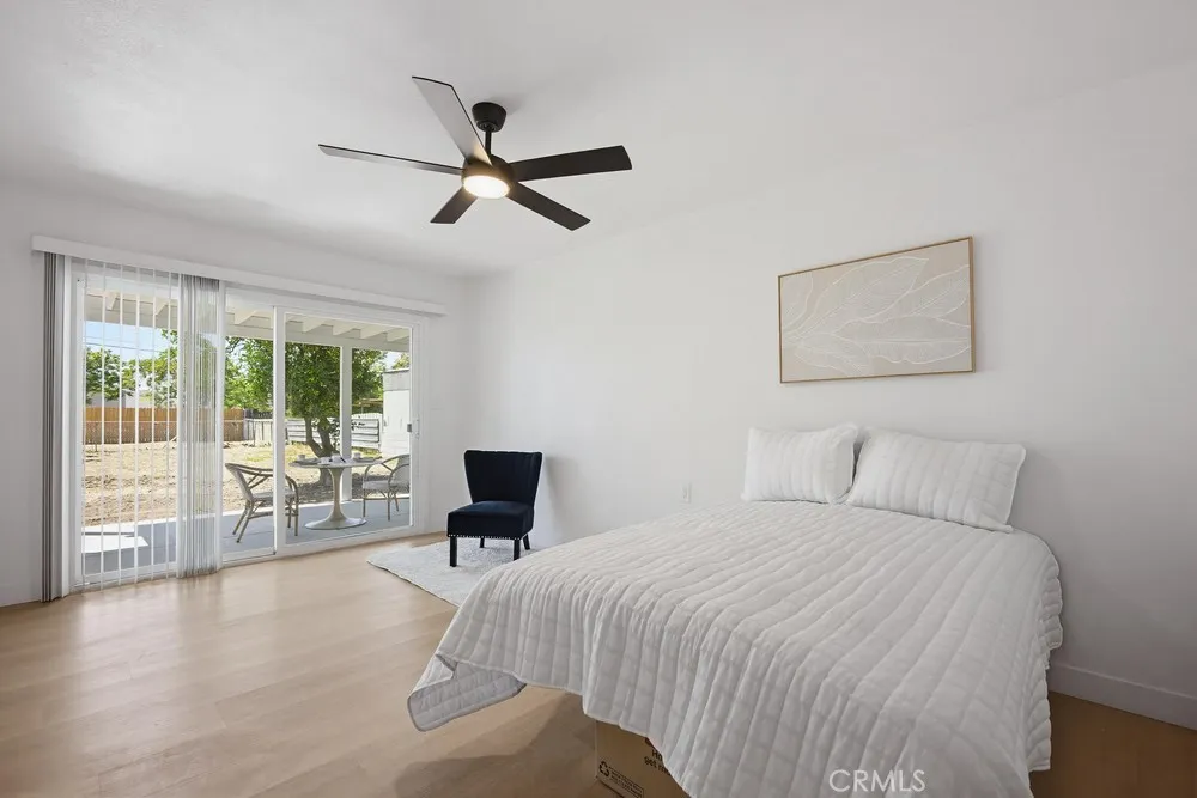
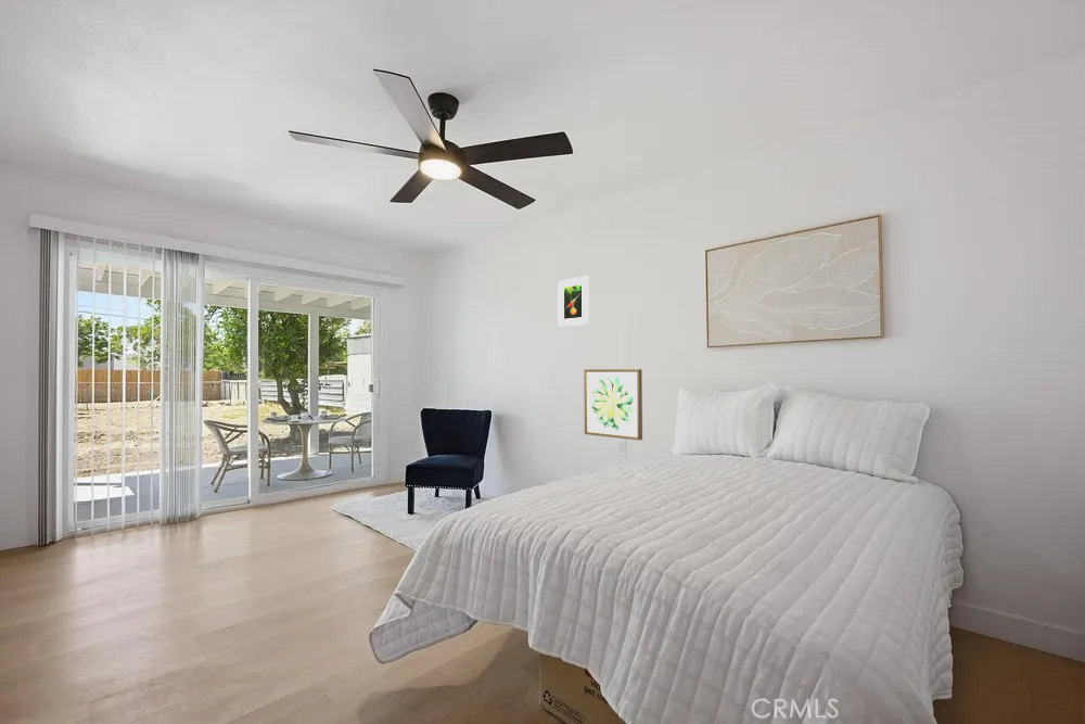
+ wall art (612, 403)
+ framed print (573, 302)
